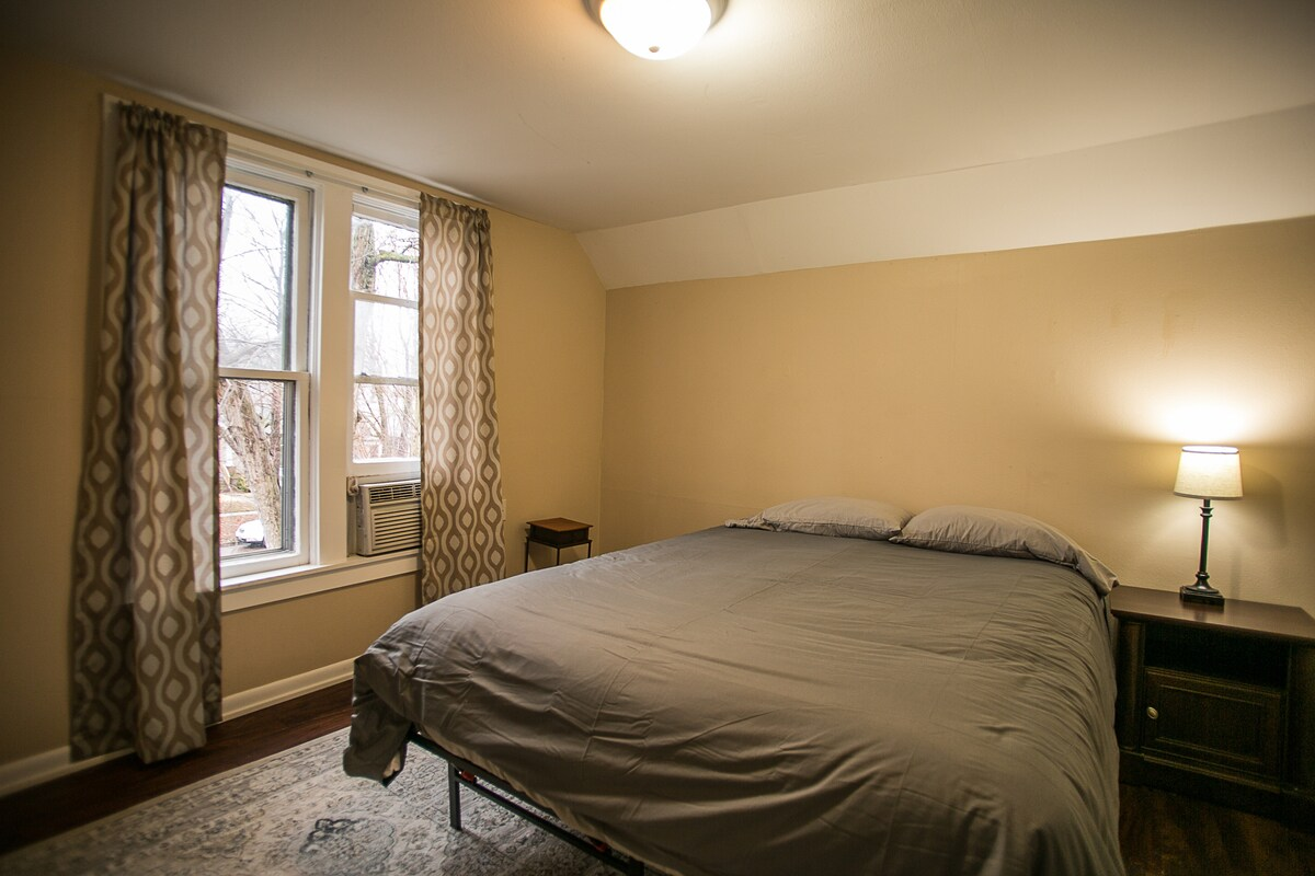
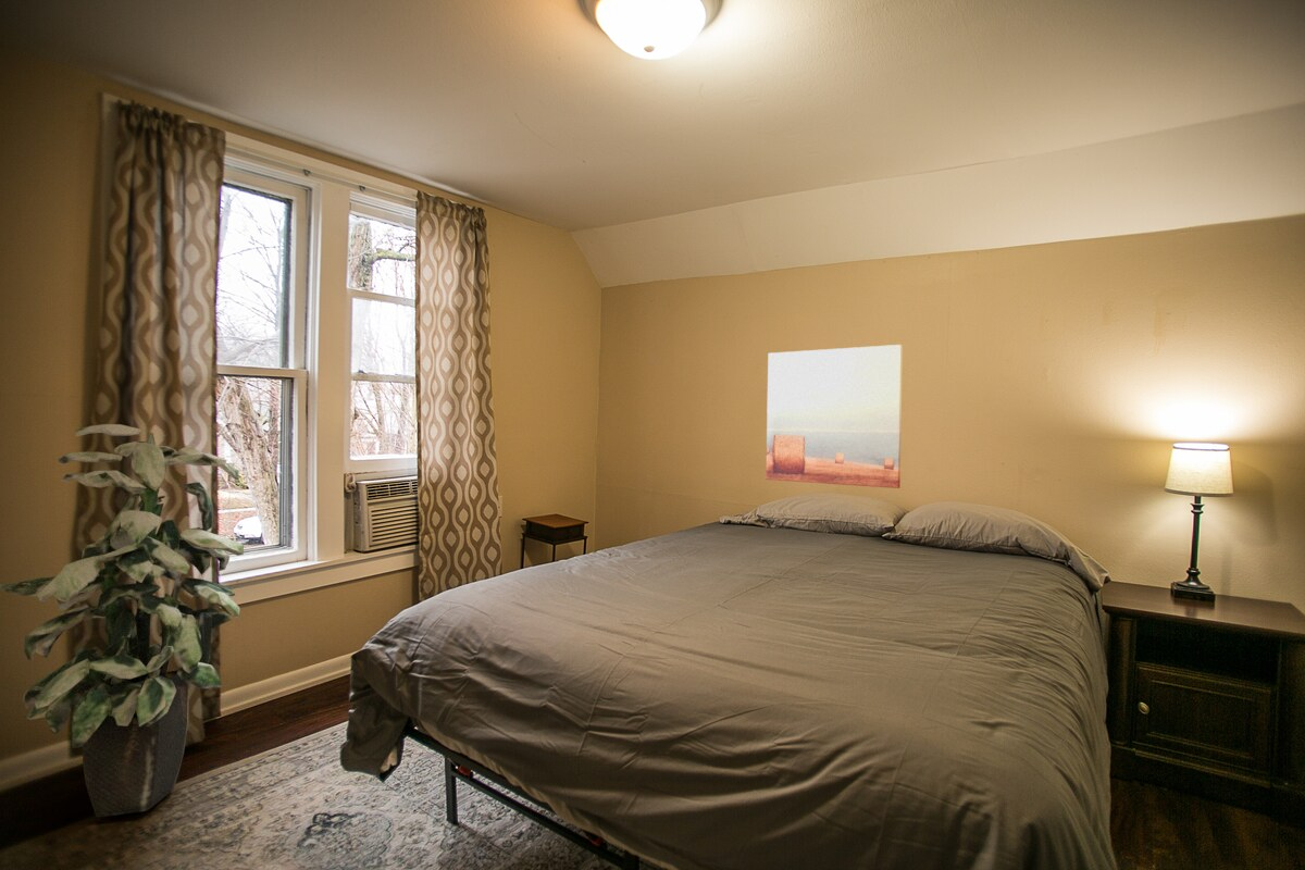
+ indoor plant (130, 611)
+ wall art (830, 417)
